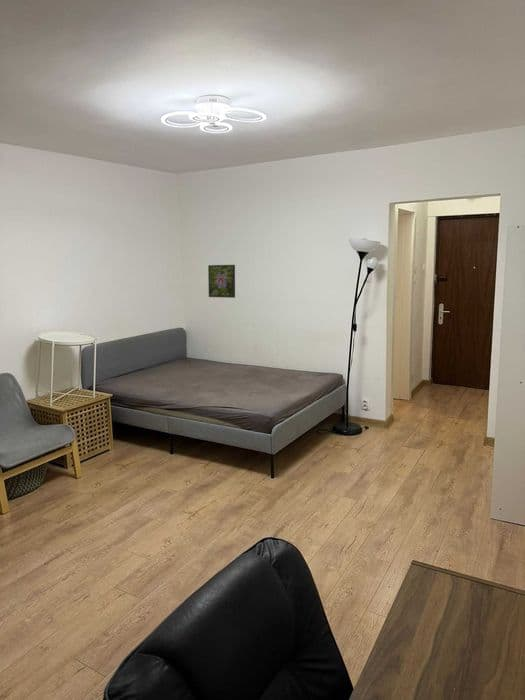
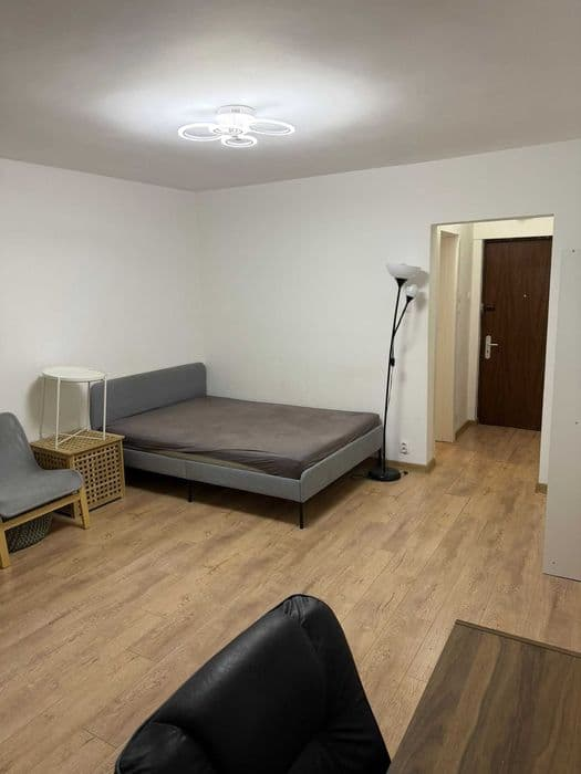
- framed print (221, 281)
